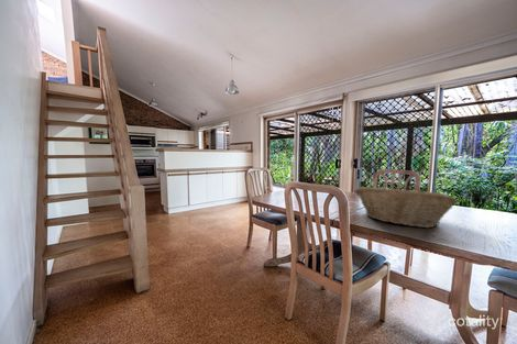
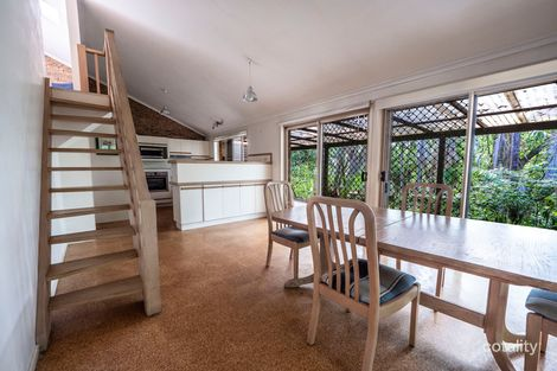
- fruit basket (399, 202)
